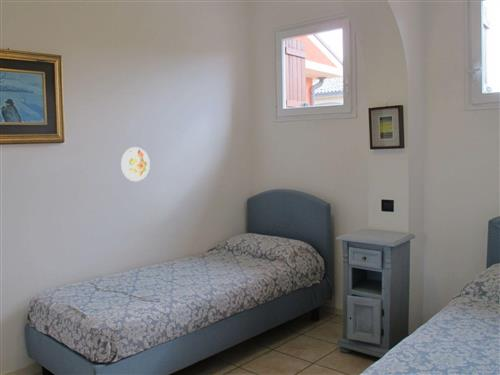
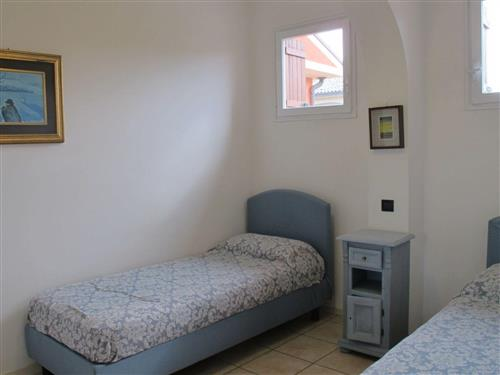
- decorative plate (135, 164)
